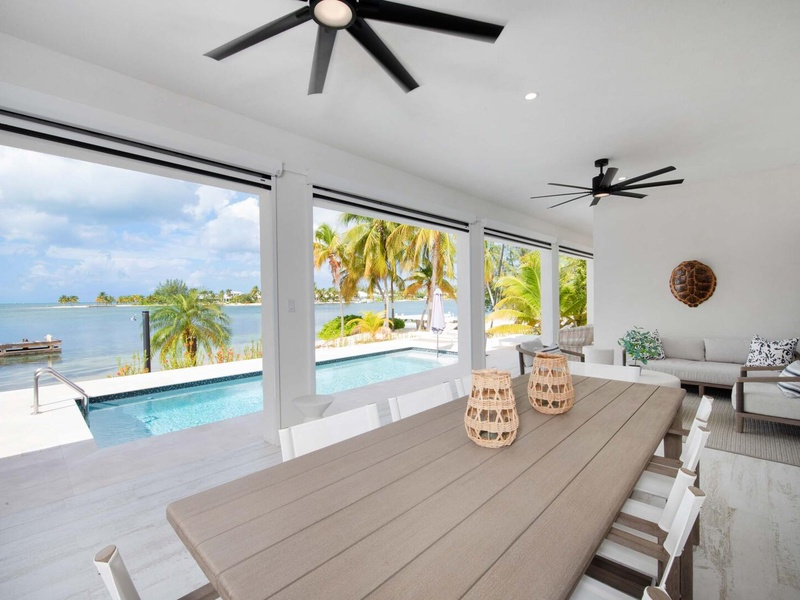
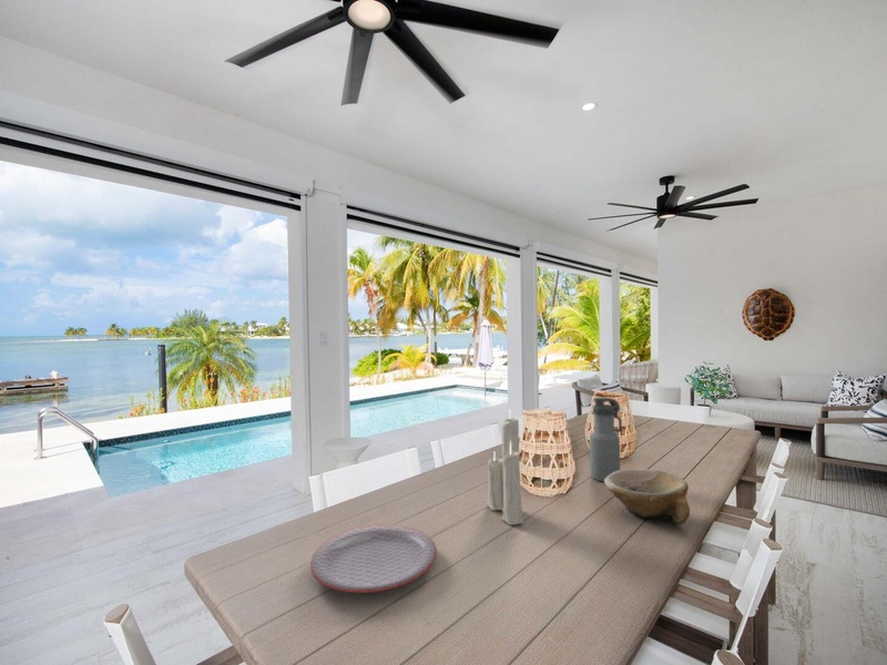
+ candle (507, 457)
+ plate (375, 556)
+ bowl (649, 497)
+ water bottle (604, 438)
